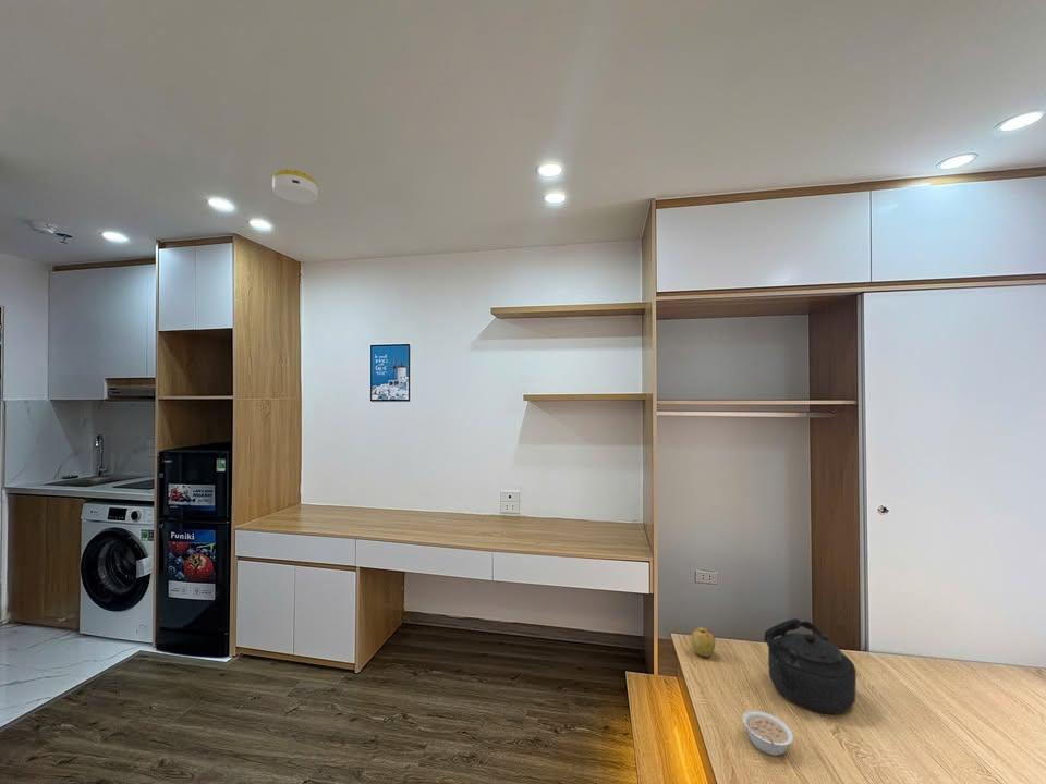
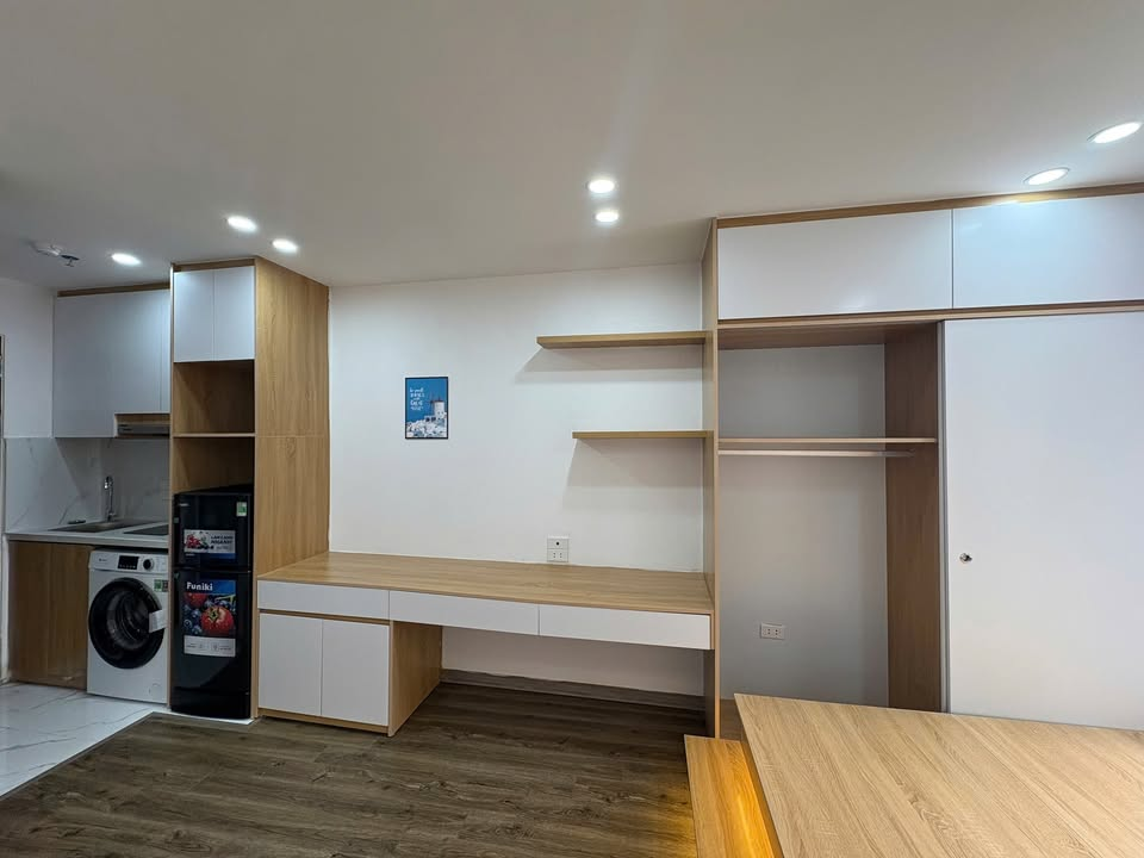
- smoke detector (295, 185)
- legume (768, 734)
- apple (703, 641)
- kettle (807, 664)
